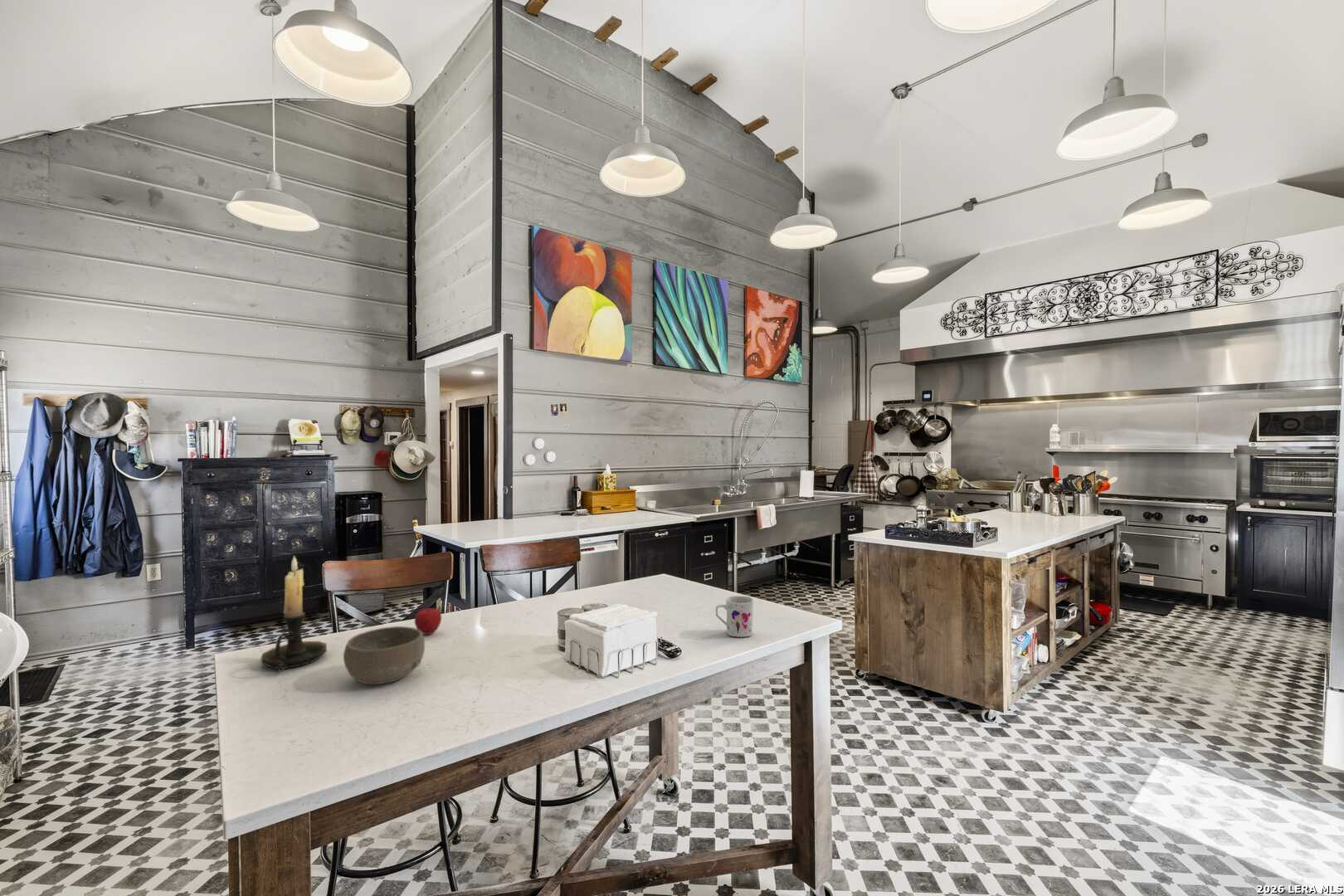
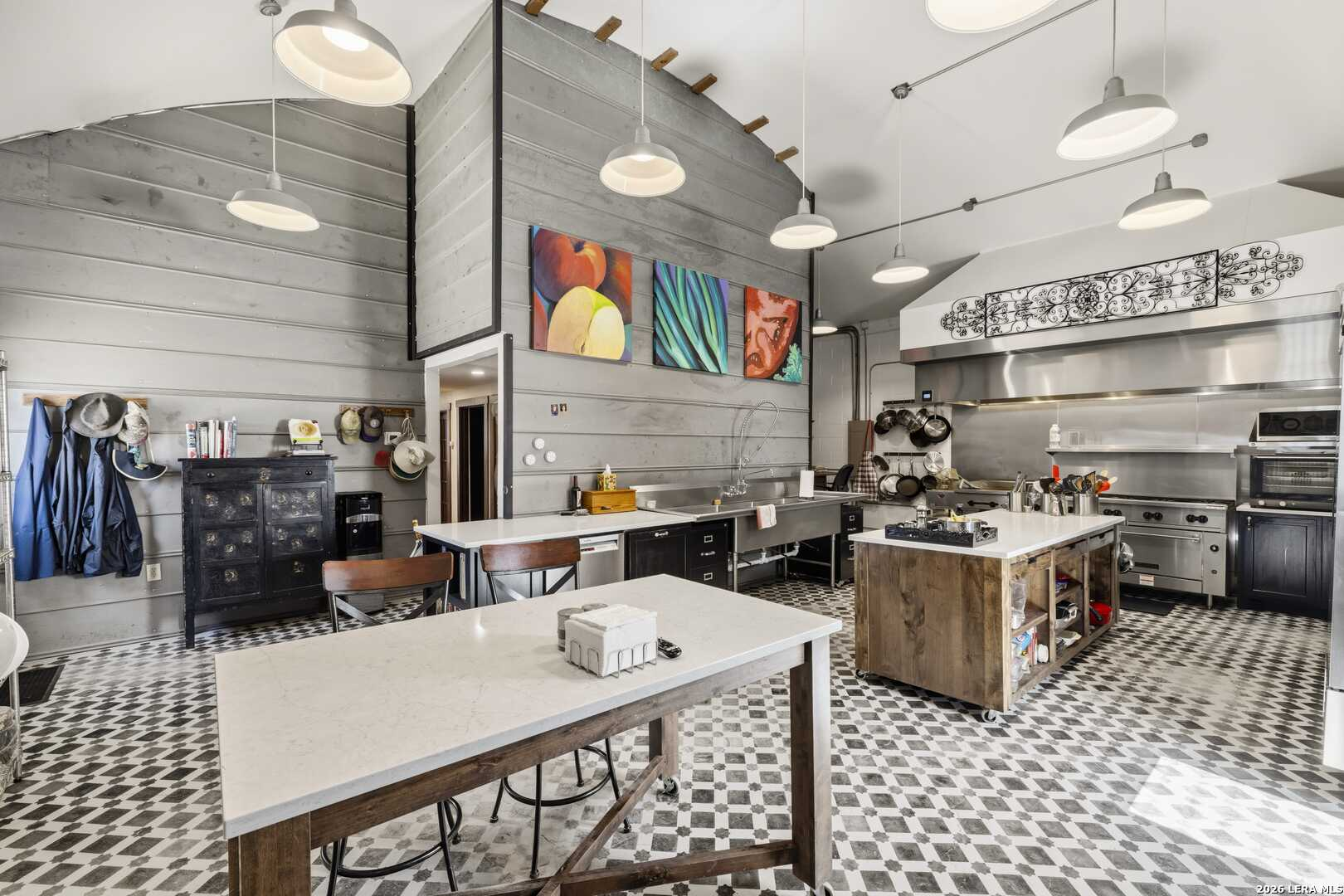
- bowl (385, 656)
- mug (734, 616)
- candle holder (290, 610)
- apple (428, 621)
